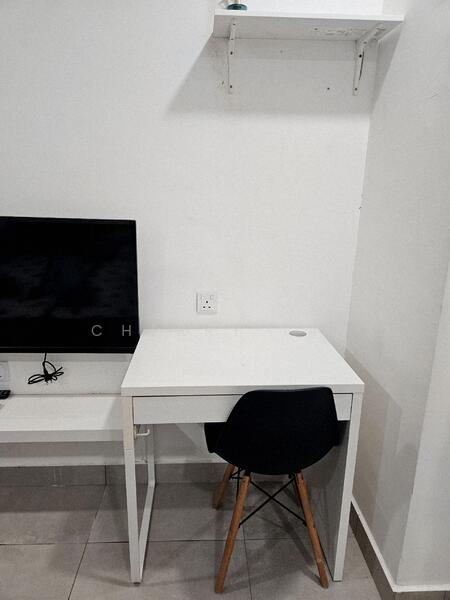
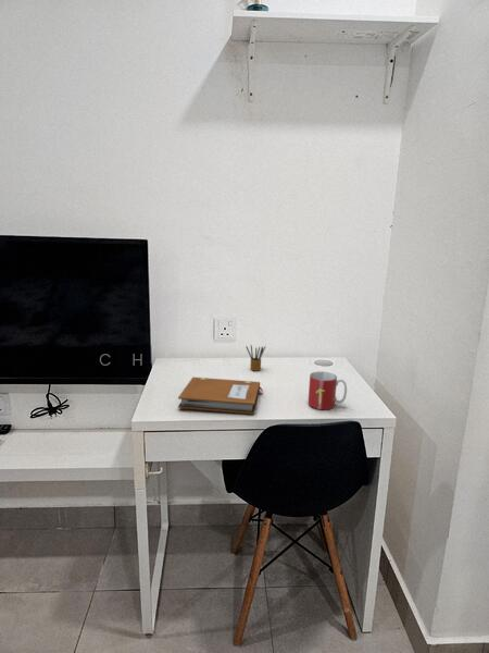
+ pencil box (255, 356)
+ notebook (223, 393)
+ mug (327, 391)
